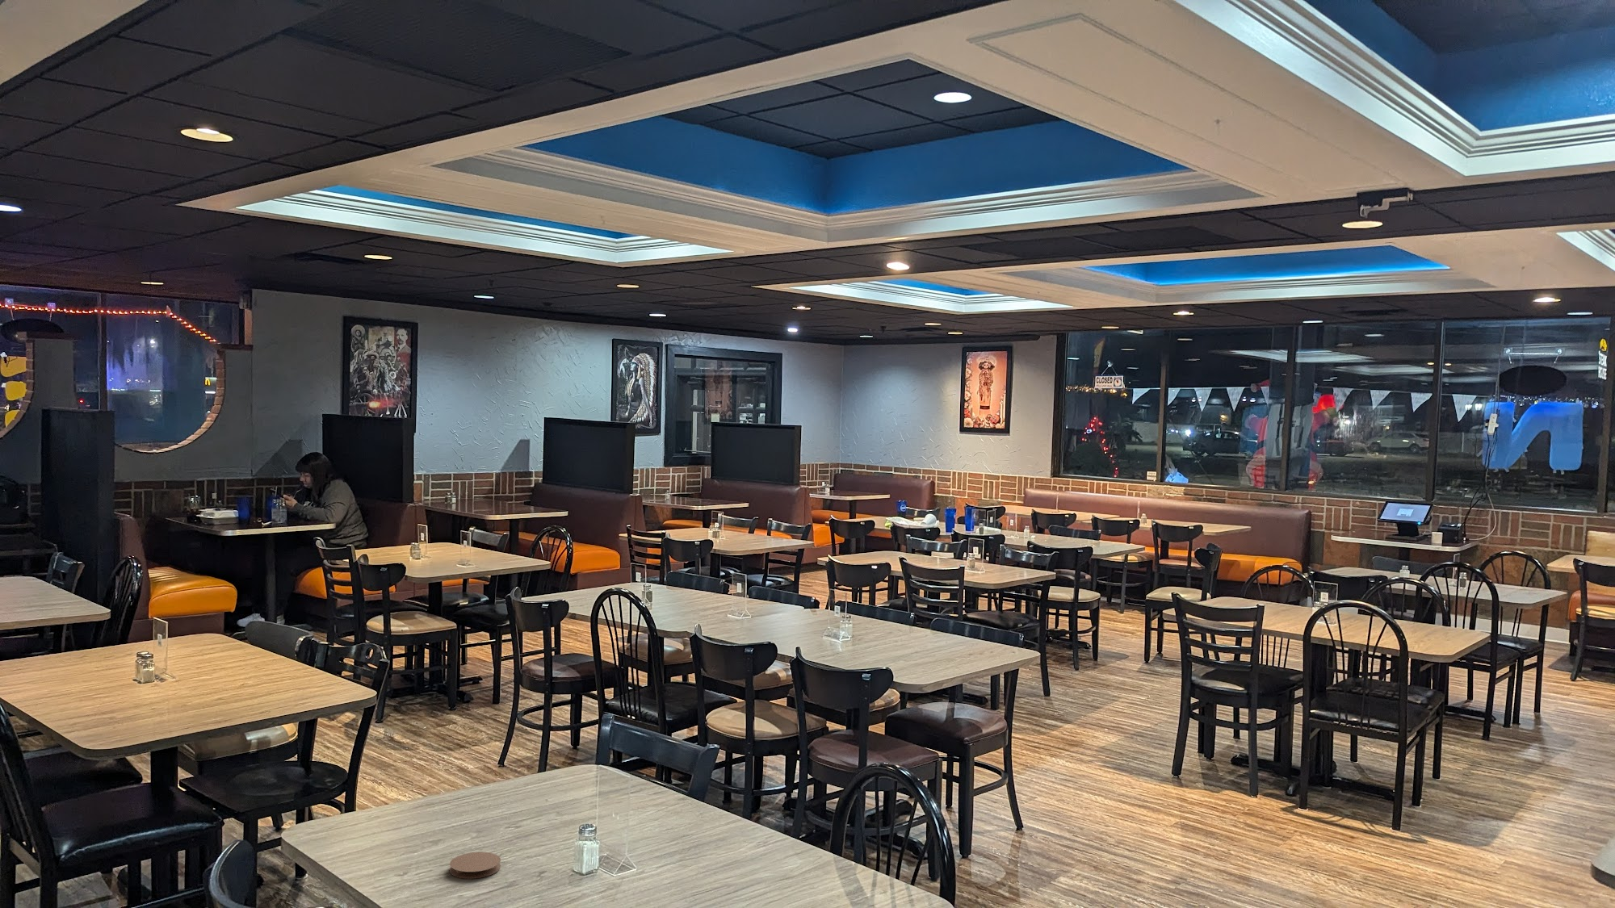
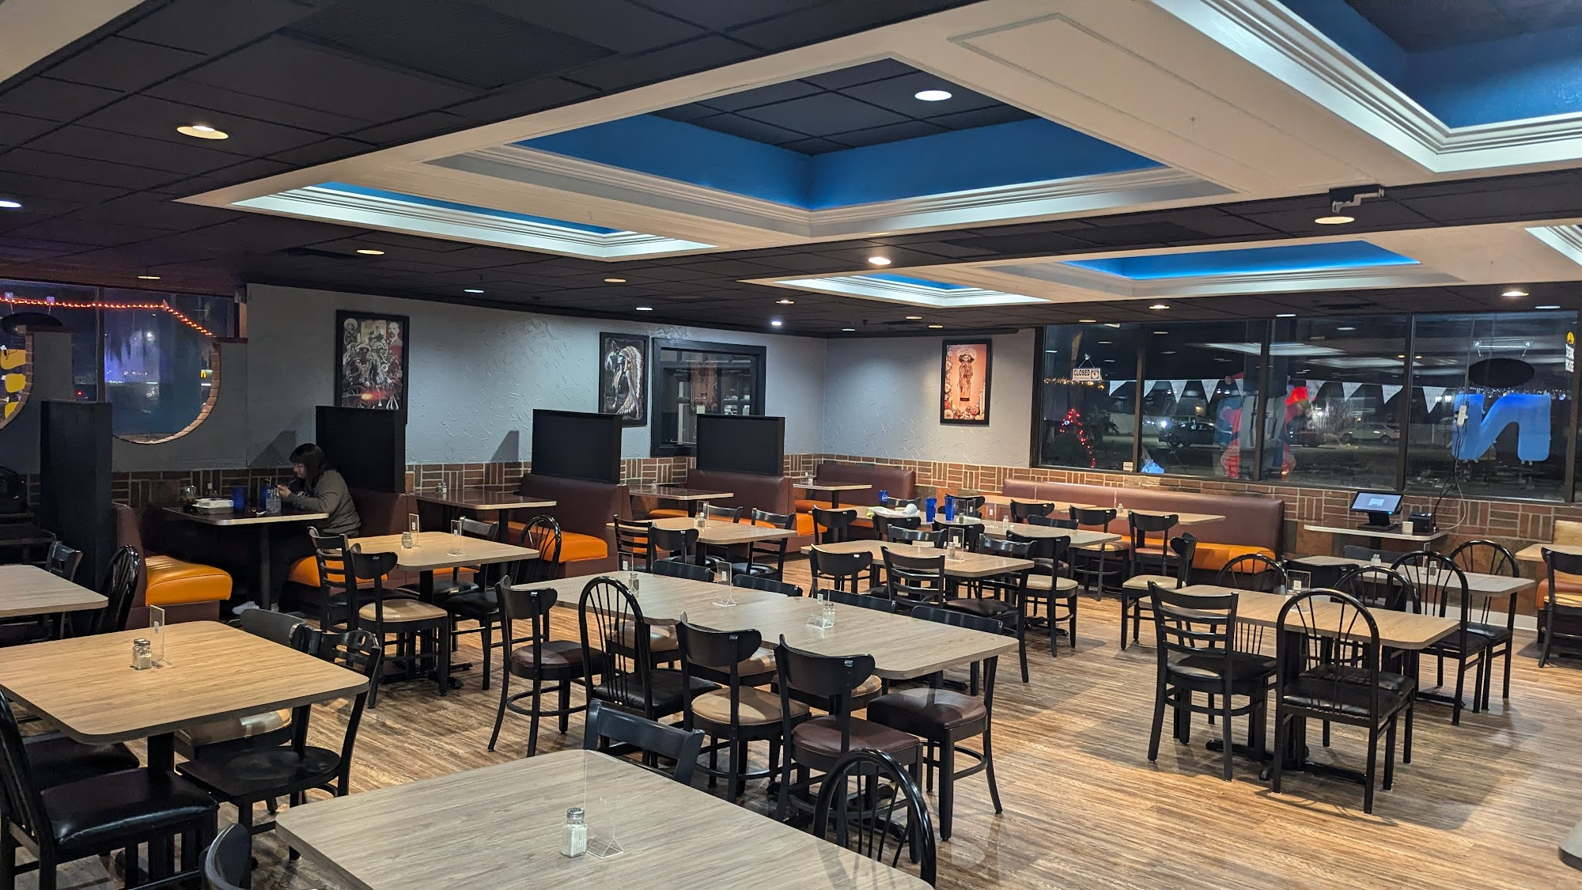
- coaster (475, 865)
